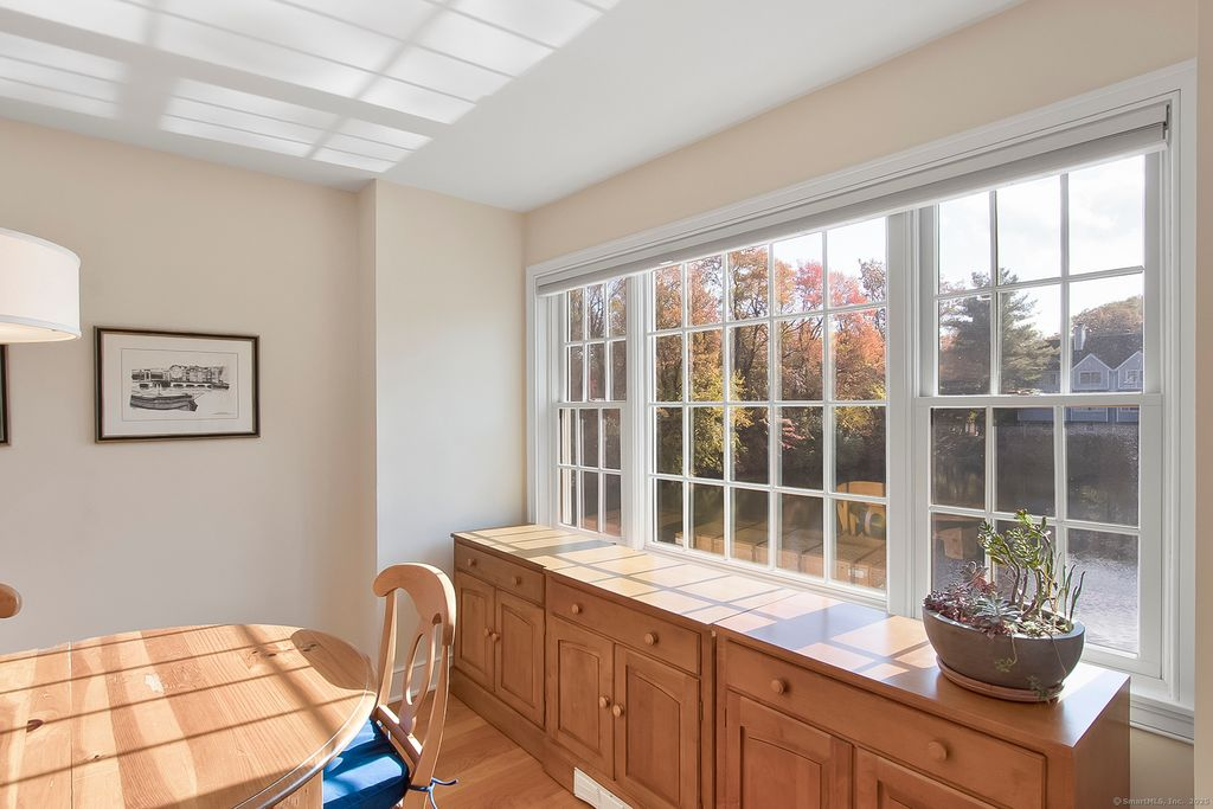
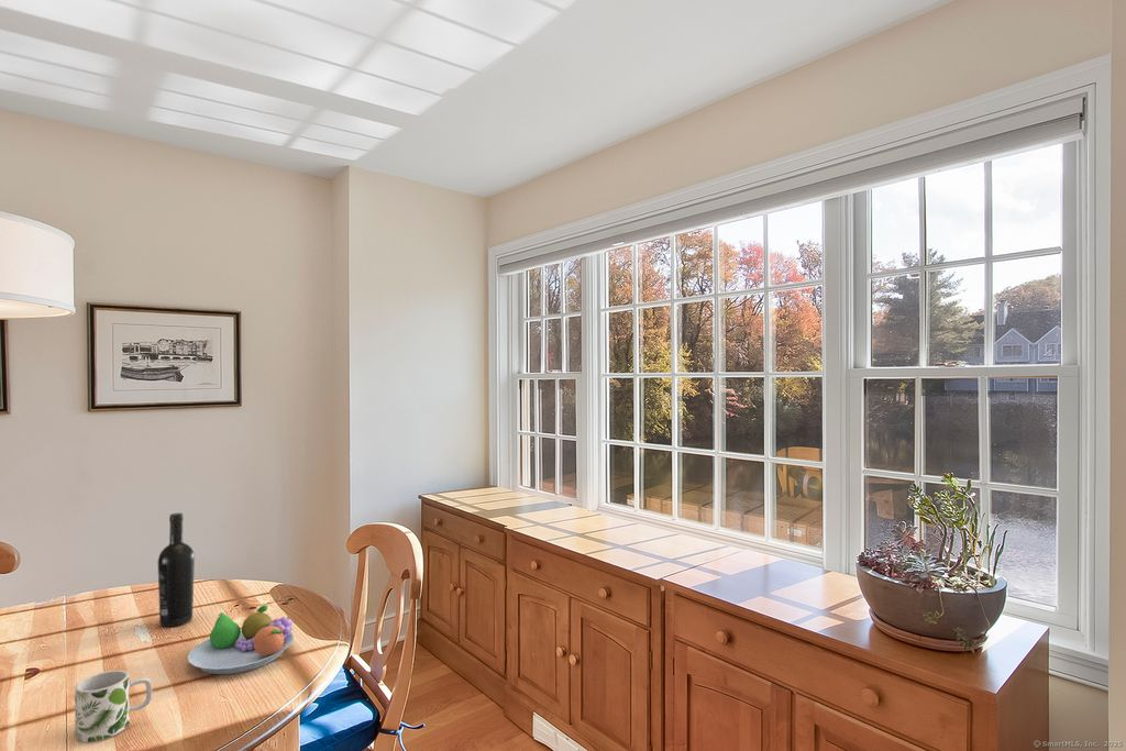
+ wine bottle (176, 567)
+ fruit bowl (242, 634)
+ mug (114, 702)
